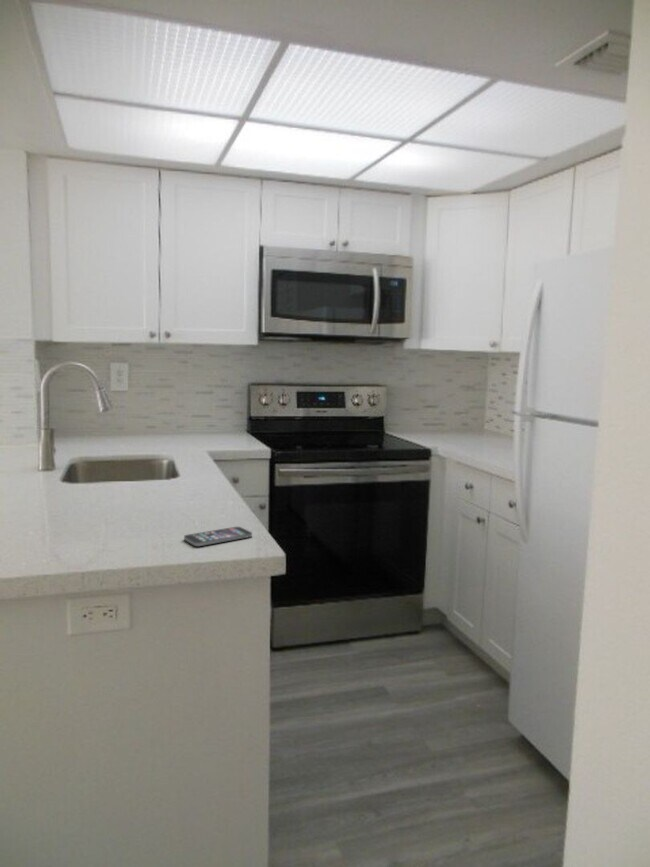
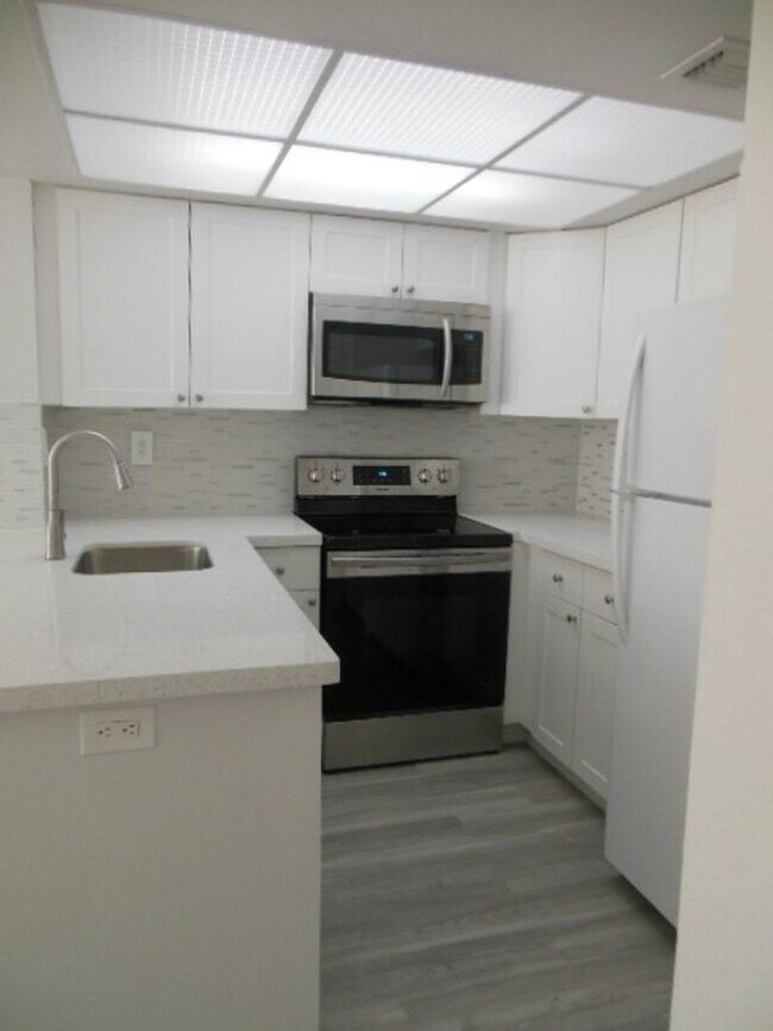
- smartphone (218, 535)
